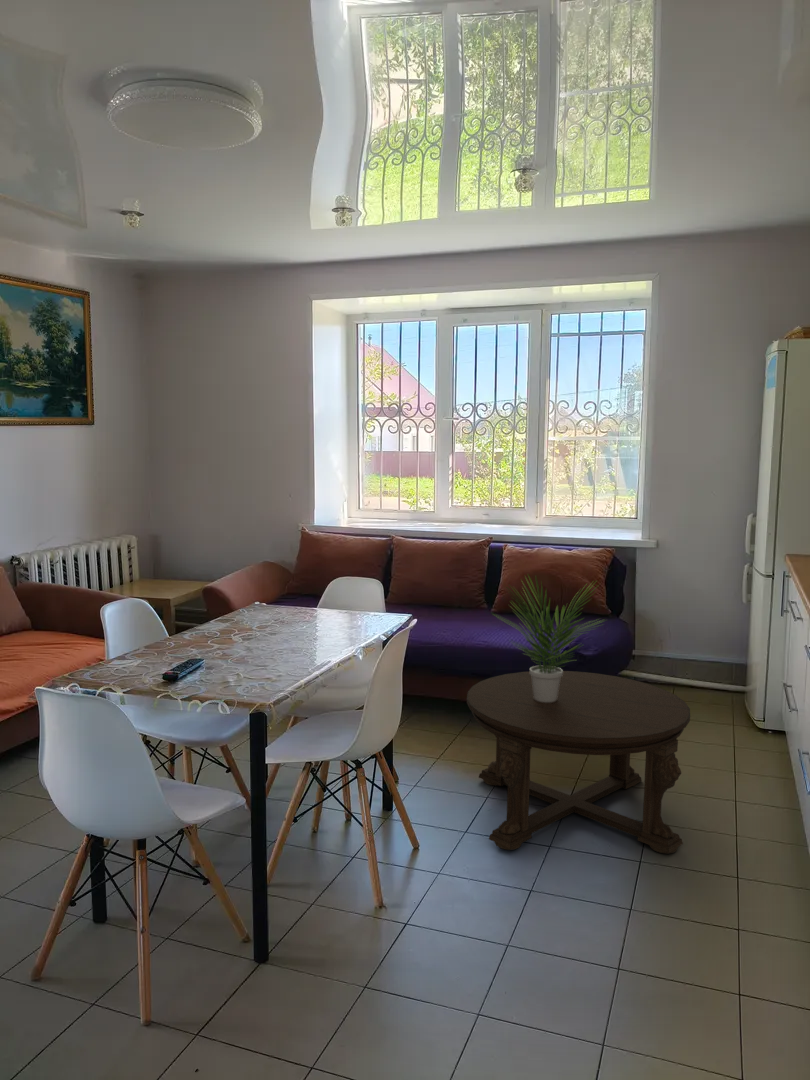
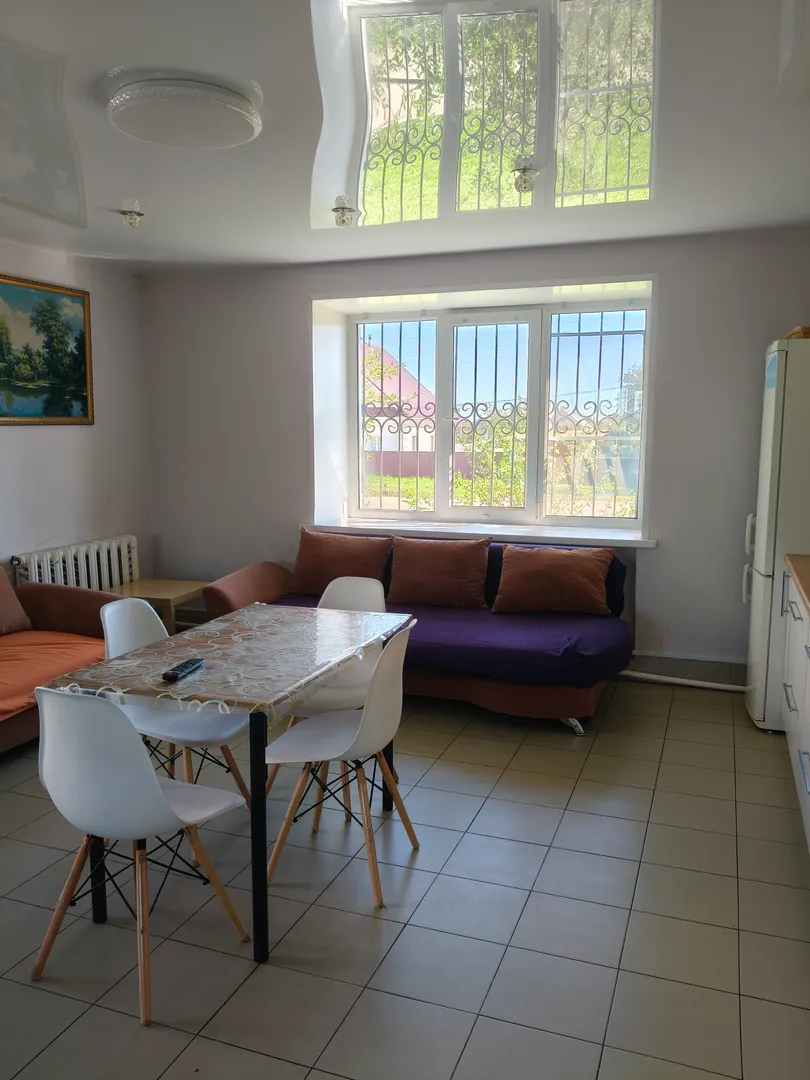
- coffee table (573, 753)
- potted plant (548, 639)
